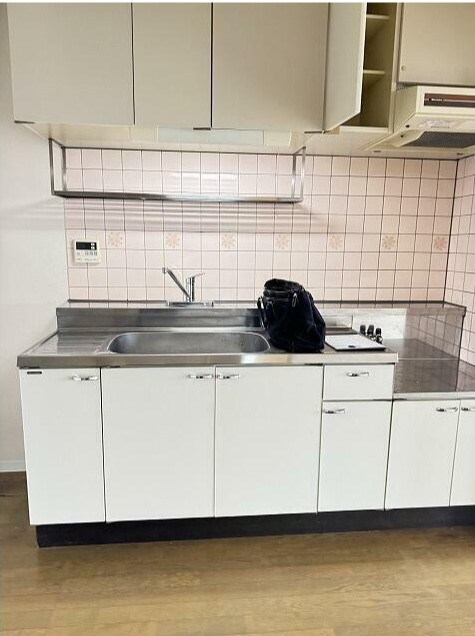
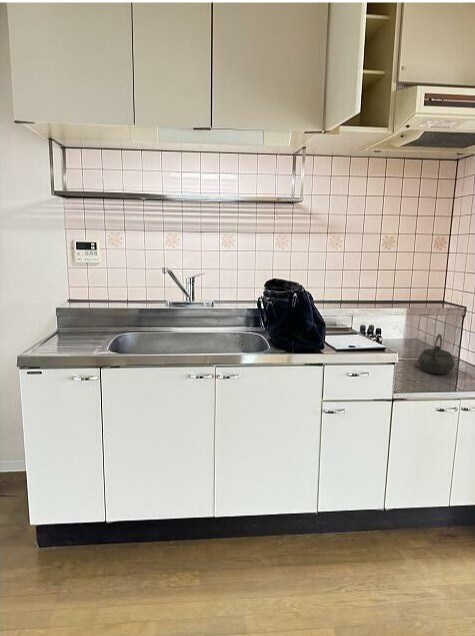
+ kettle (436, 353)
